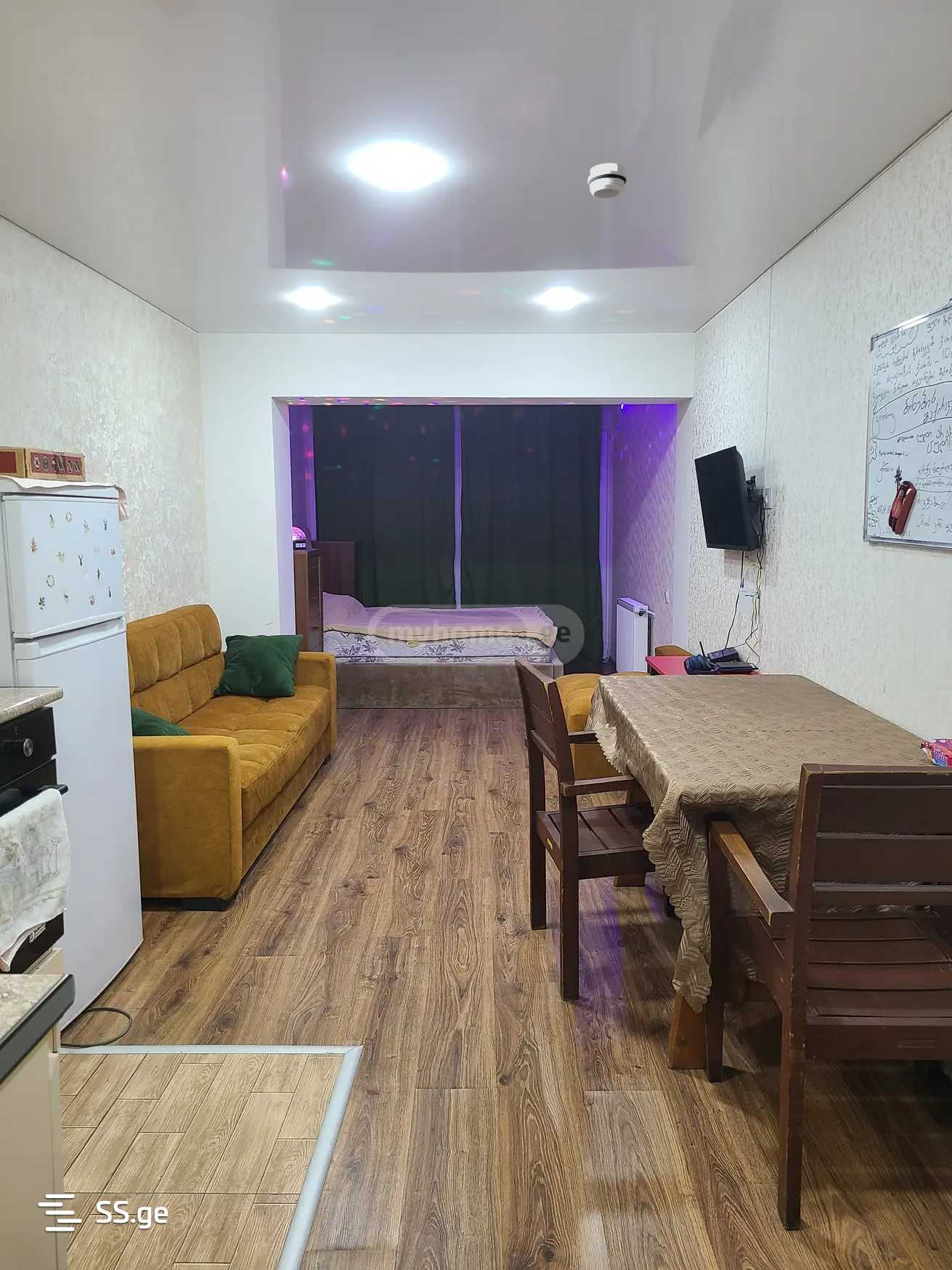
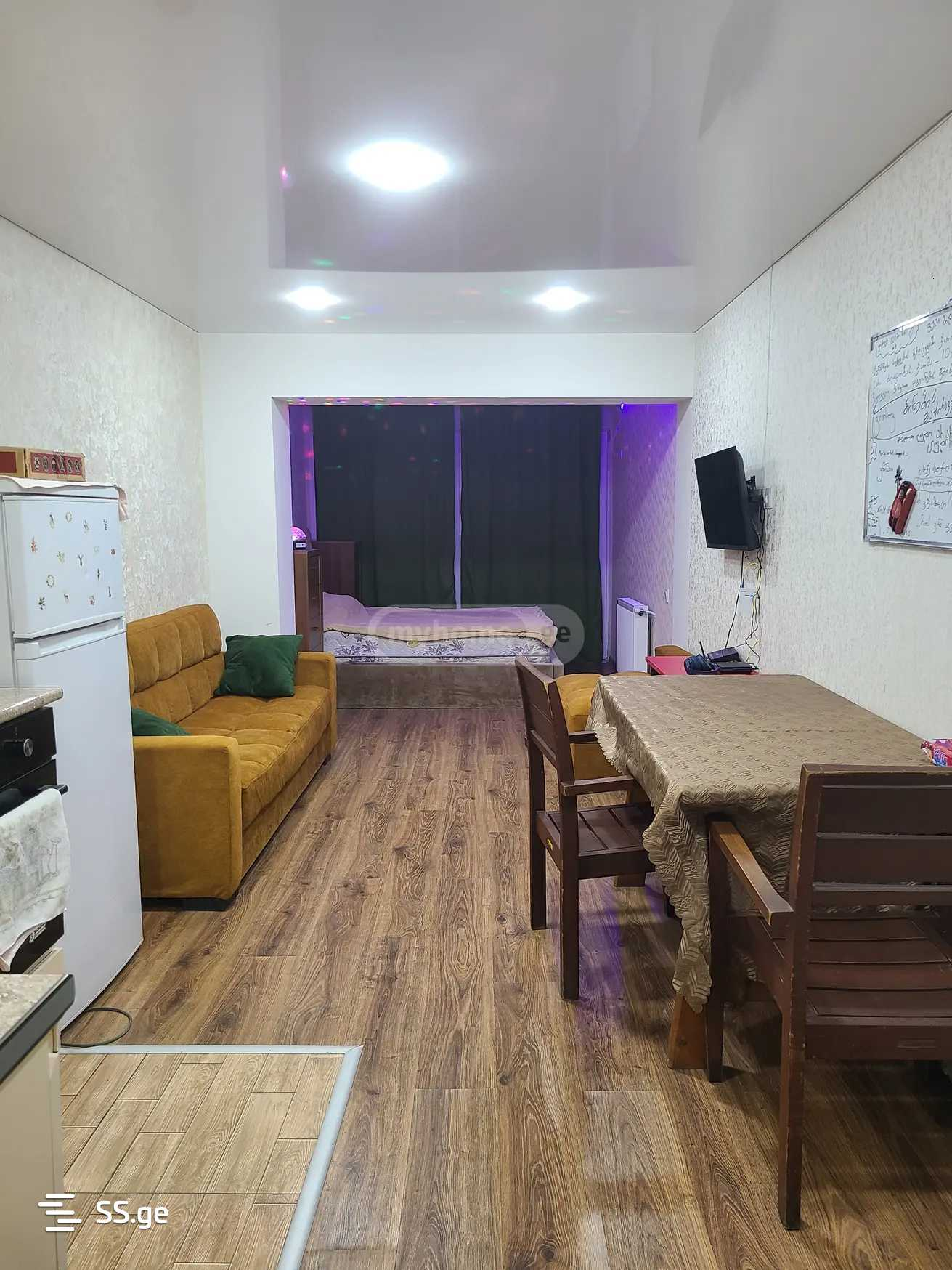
- smoke detector (607, 181)
